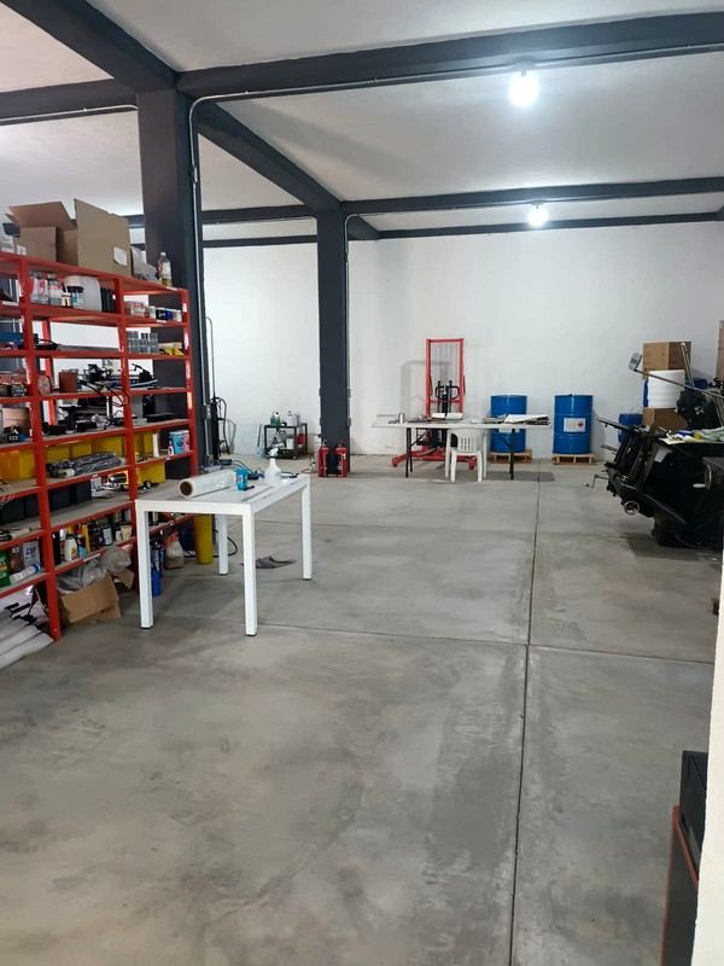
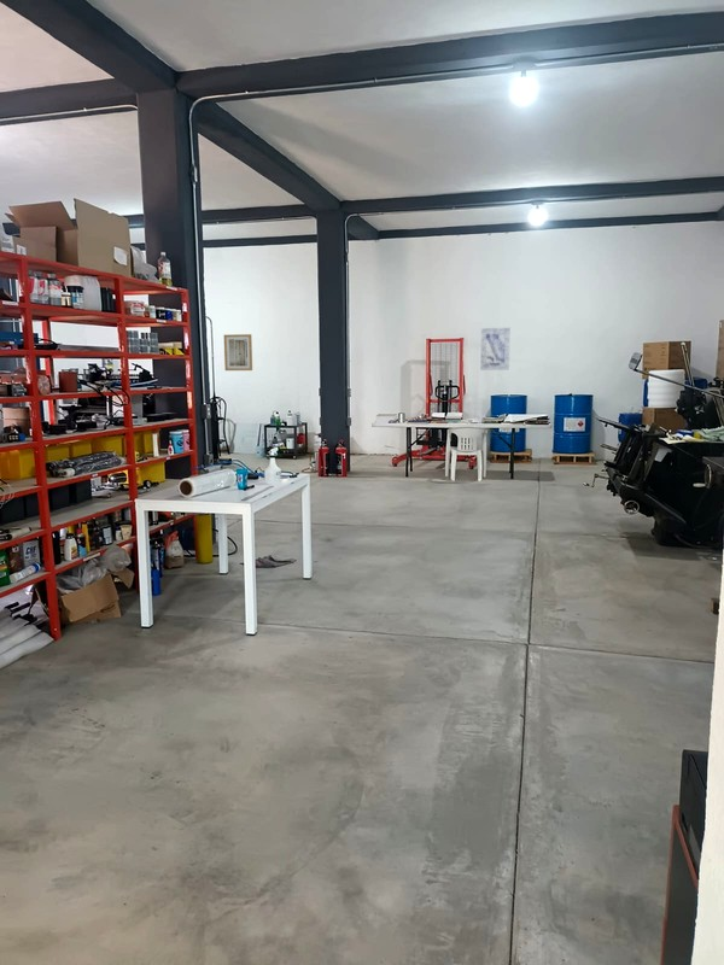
+ wall art (238, 352)
+ wall art (495, 349)
